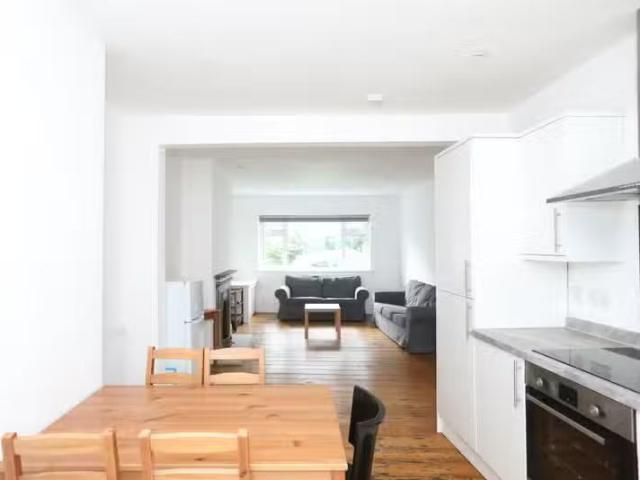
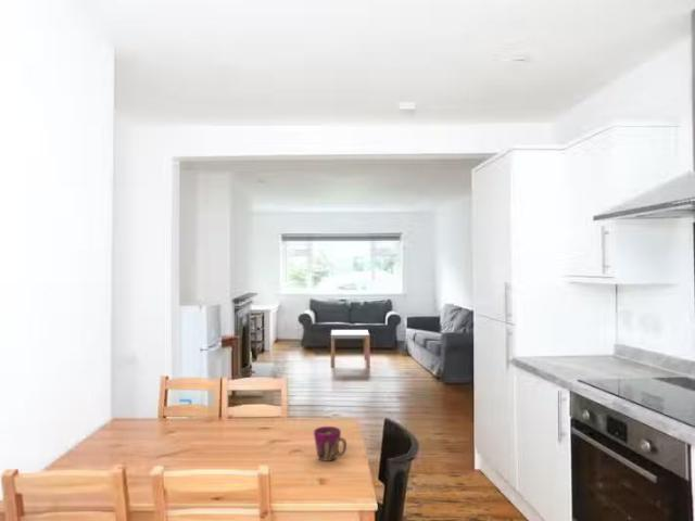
+ cup (330, 444)
